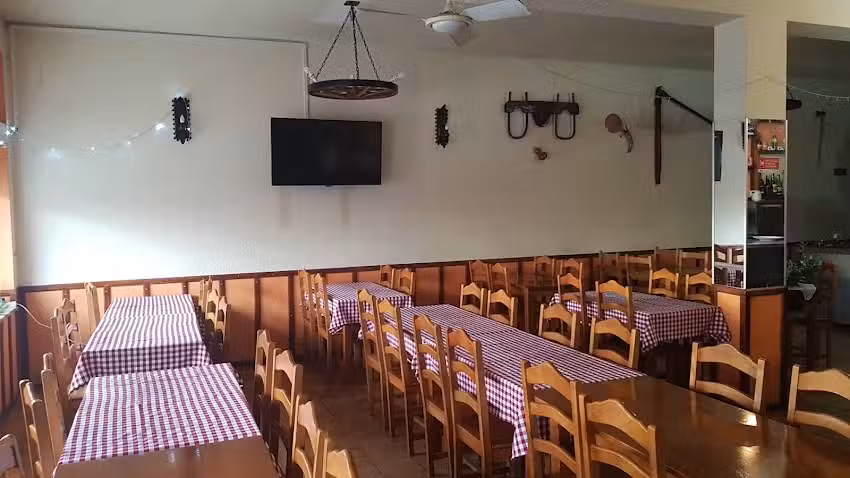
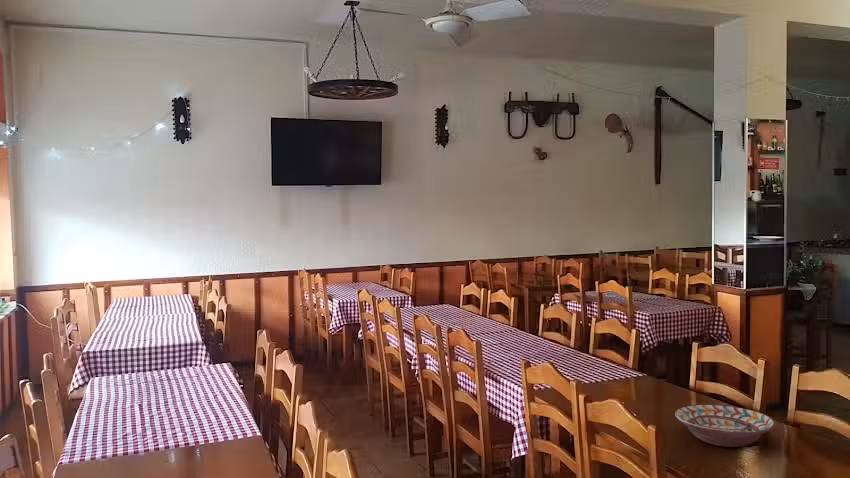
+ decorative bowl (723, 428)
